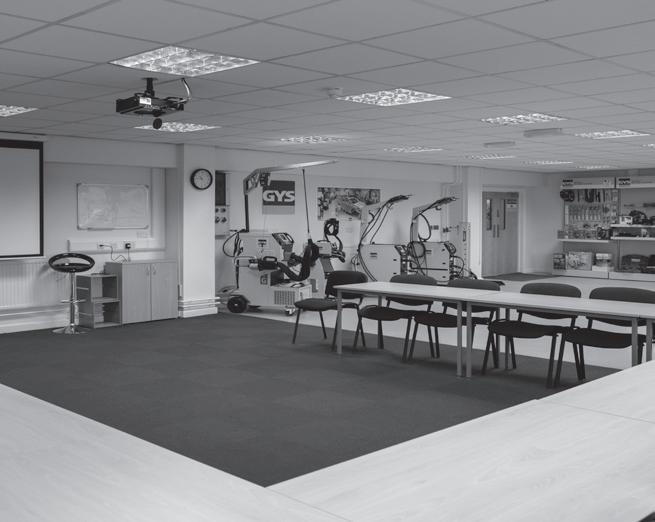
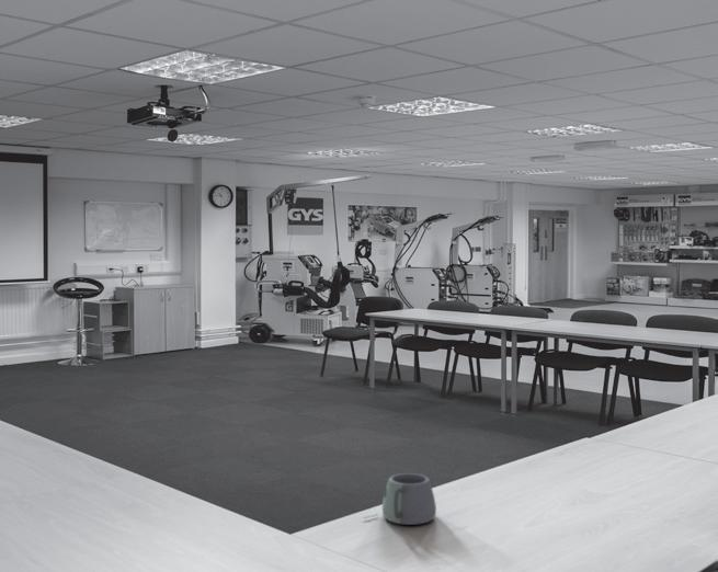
+ mug (400, 499)
